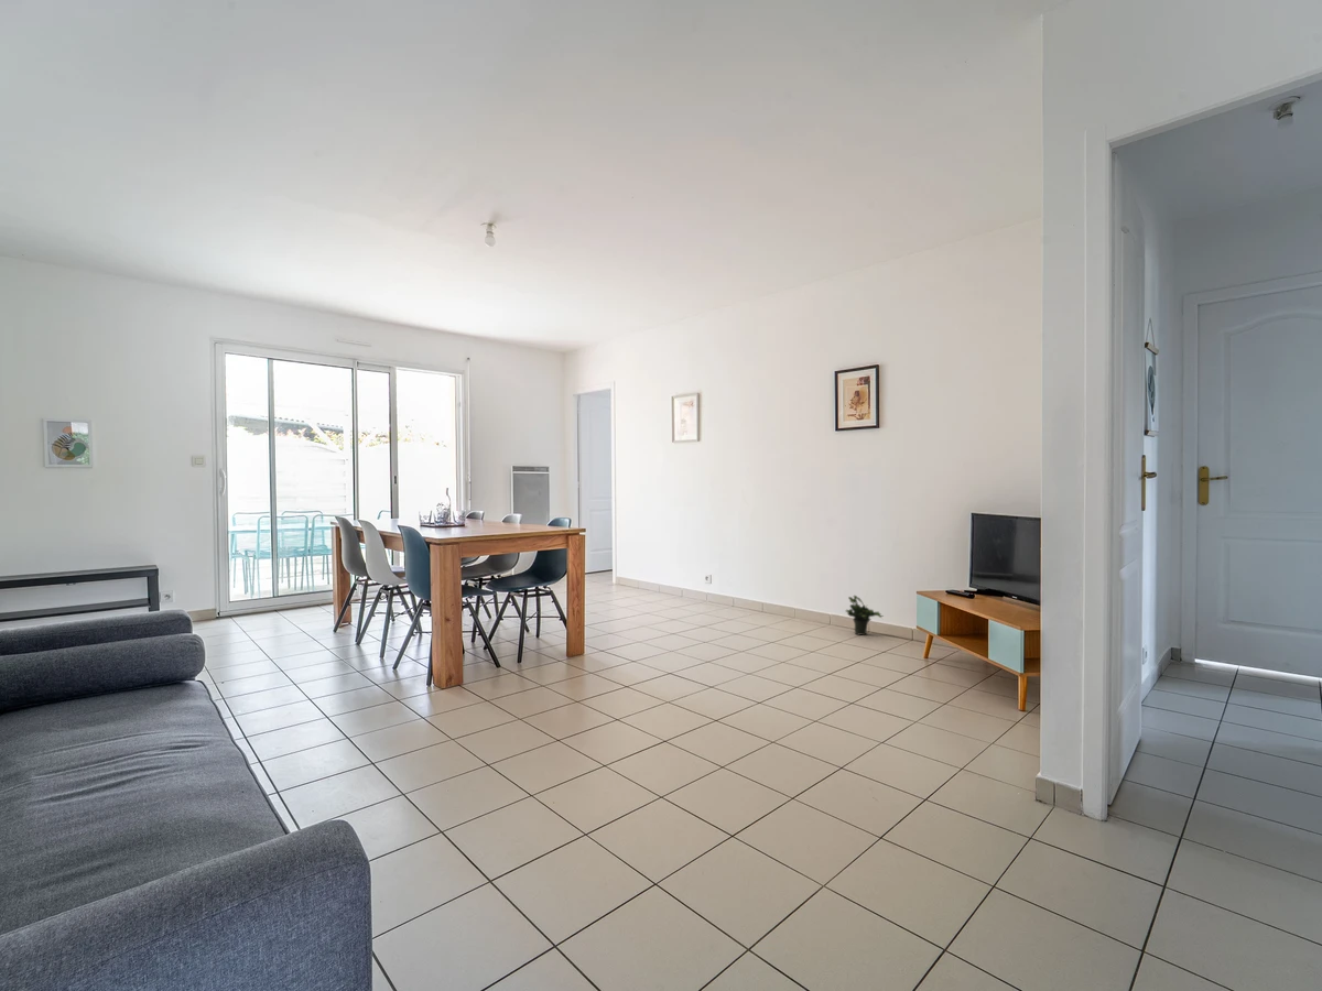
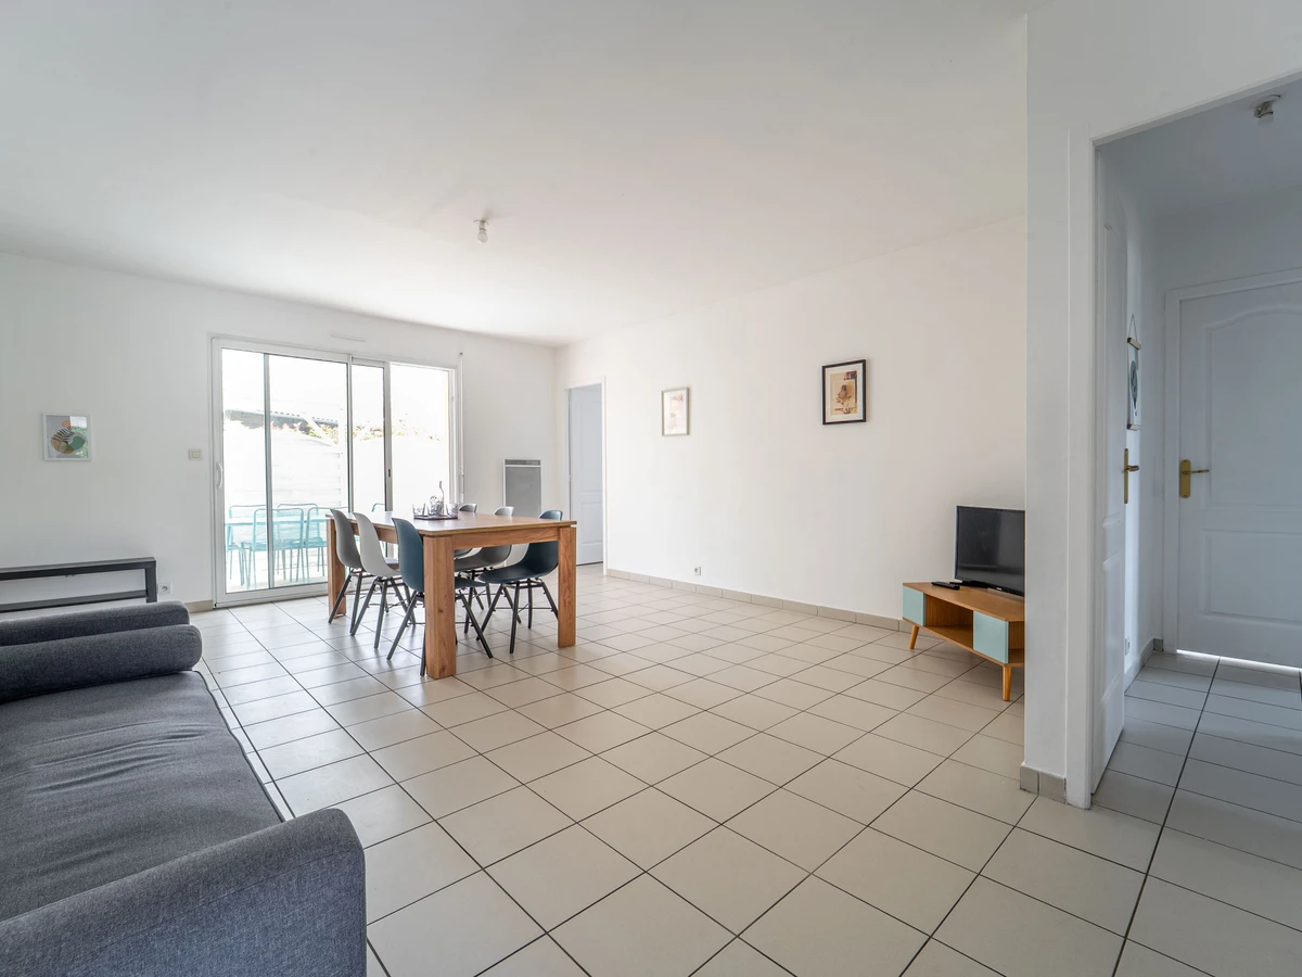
- potted plant (863, 616)
